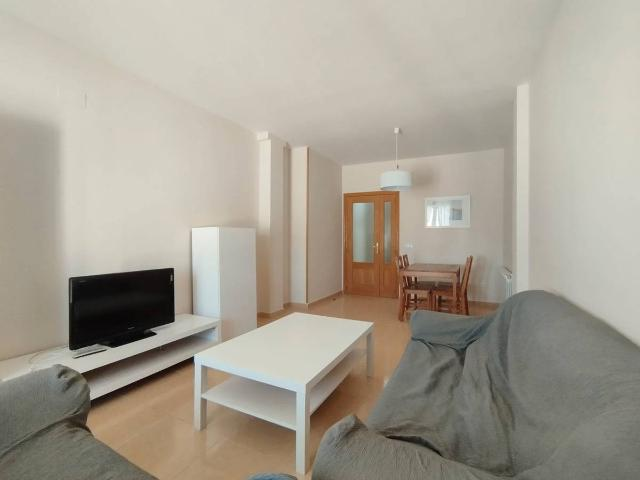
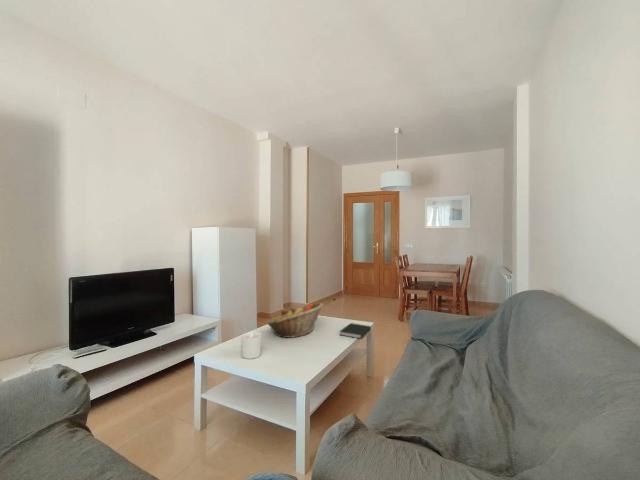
+ candle (251, 343)
+ fruit basket (296, 317)
+ book (355, 330)
